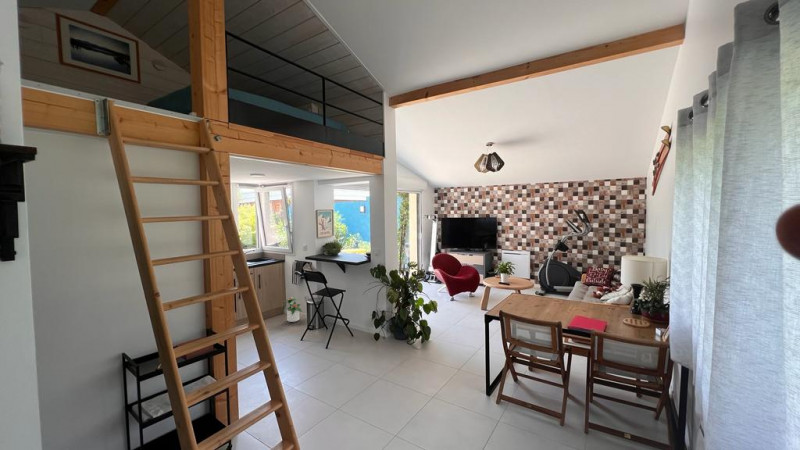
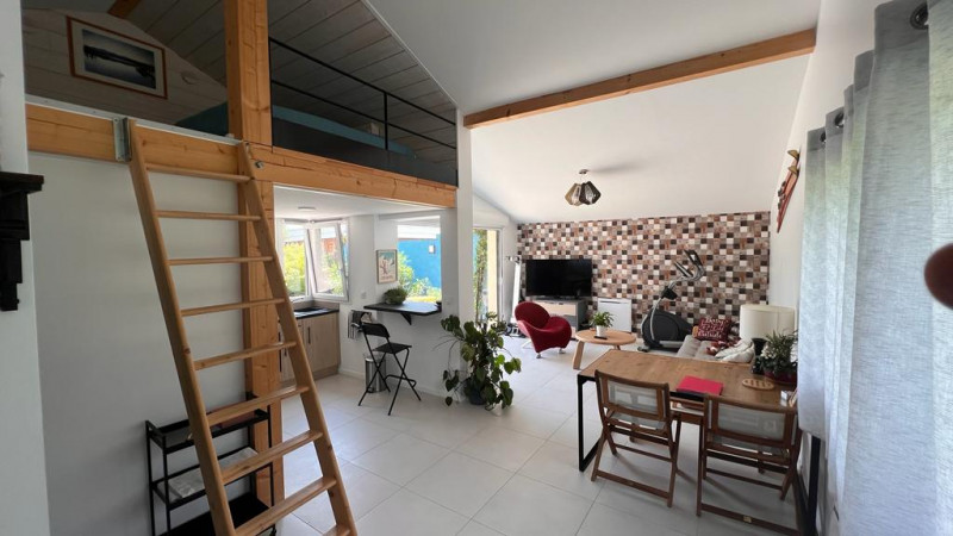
- potted plant (291, 308)
